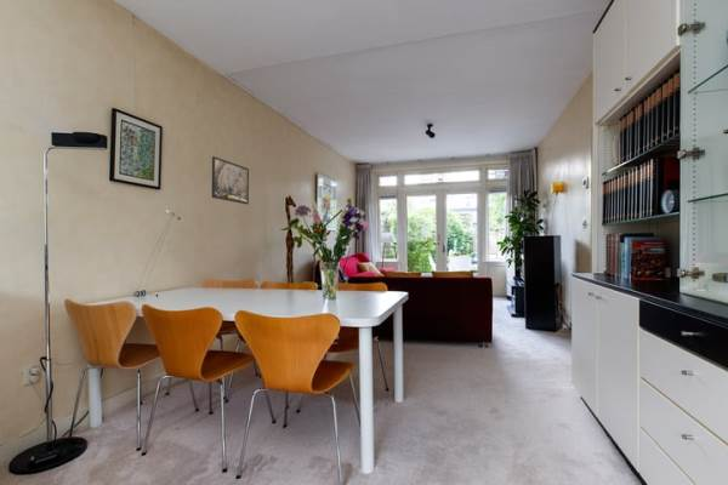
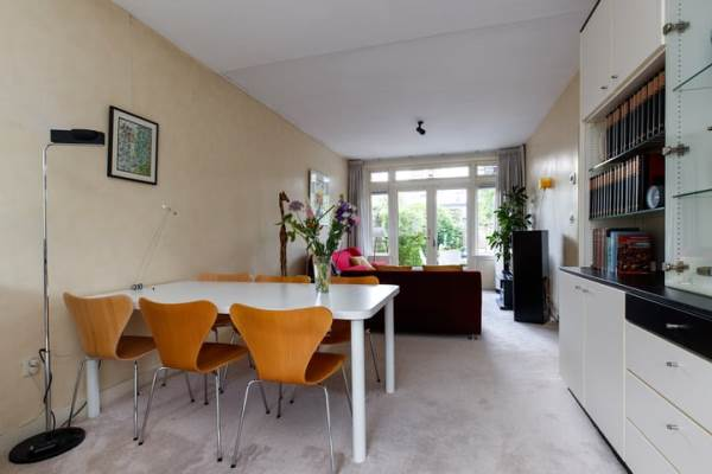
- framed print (231, 182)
